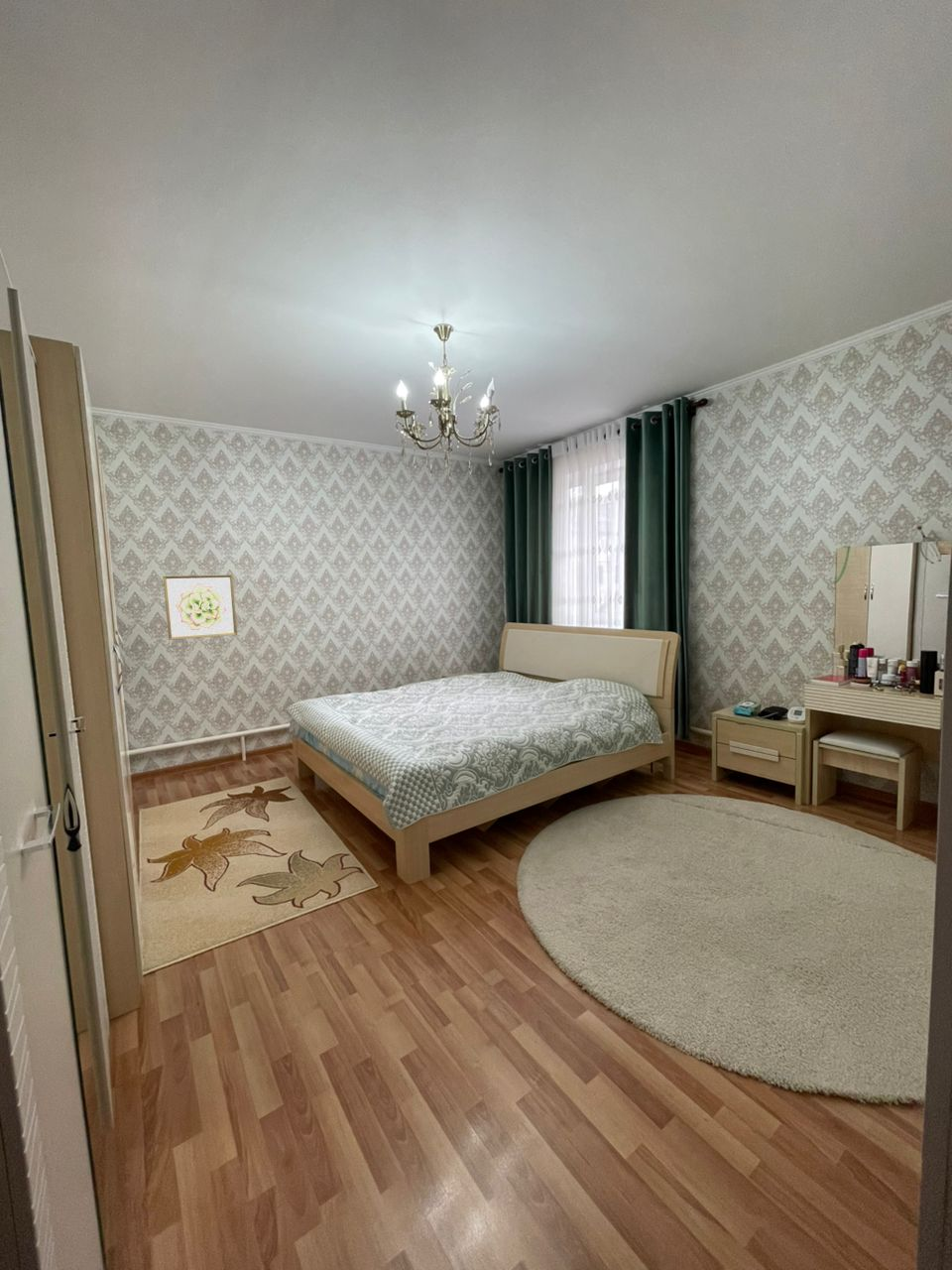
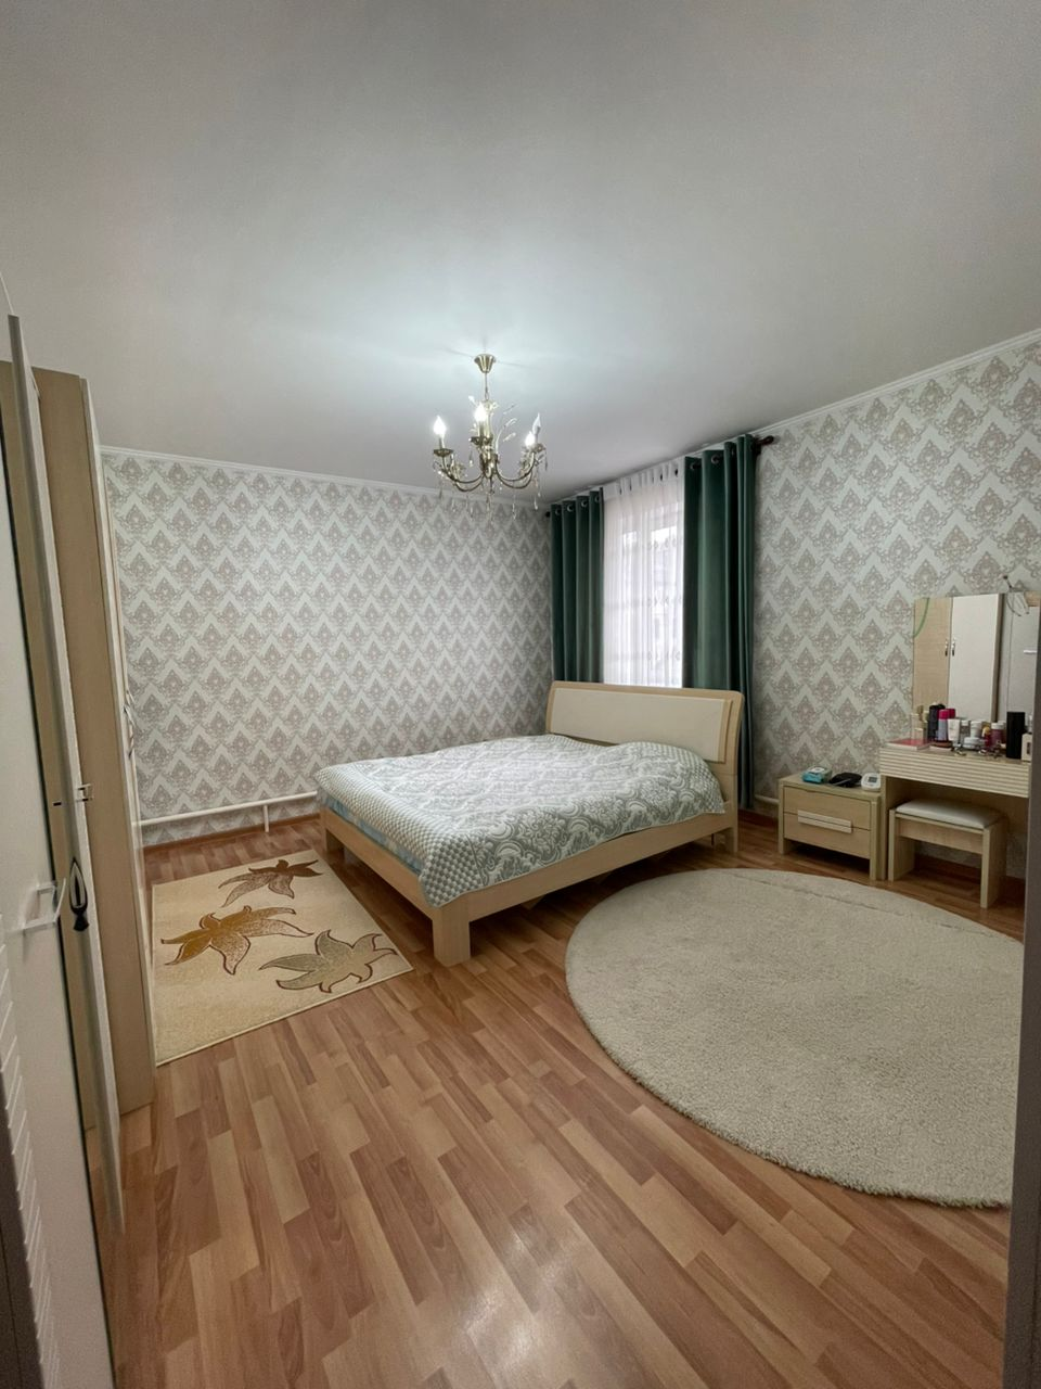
- wall art (201, 606)
